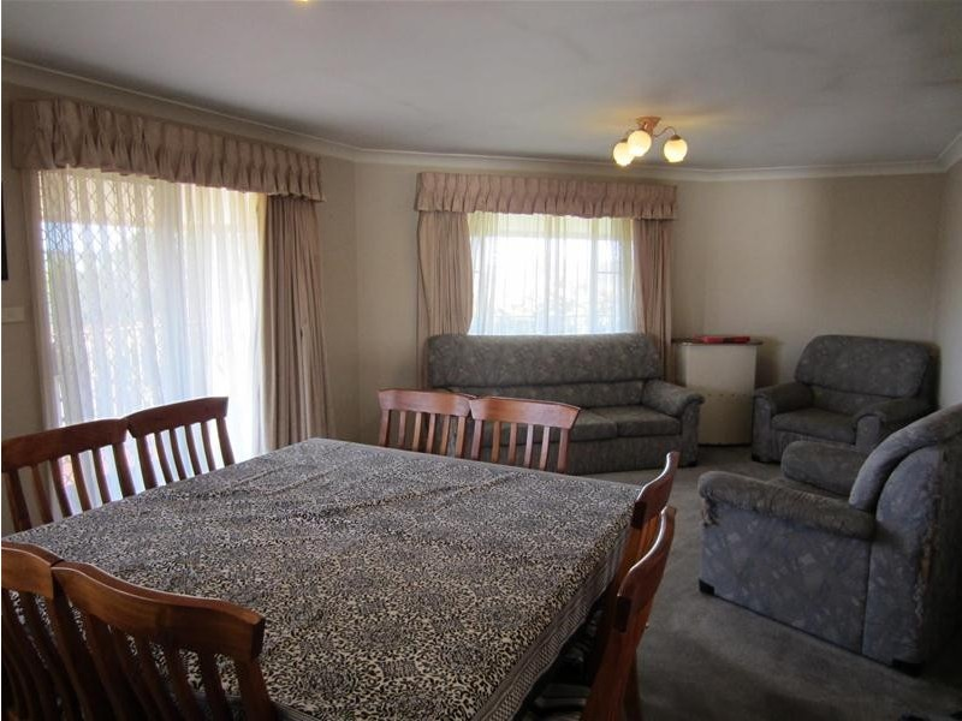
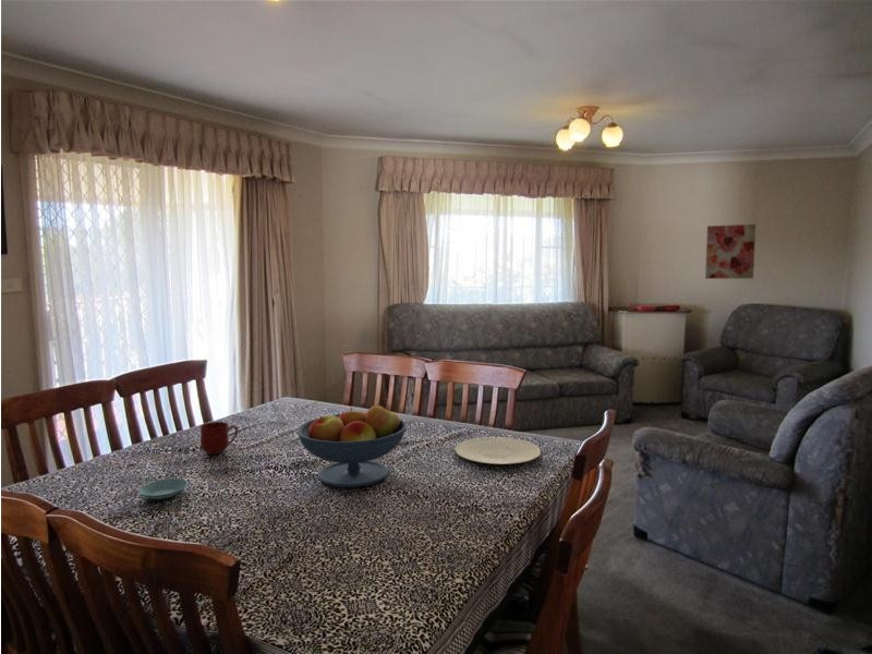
+ wall art (729, 252)
+ fruit bowl (352, 441)
+ saucer (164, 491)
+ plate (497, 450)
+ mug (219, 437)
